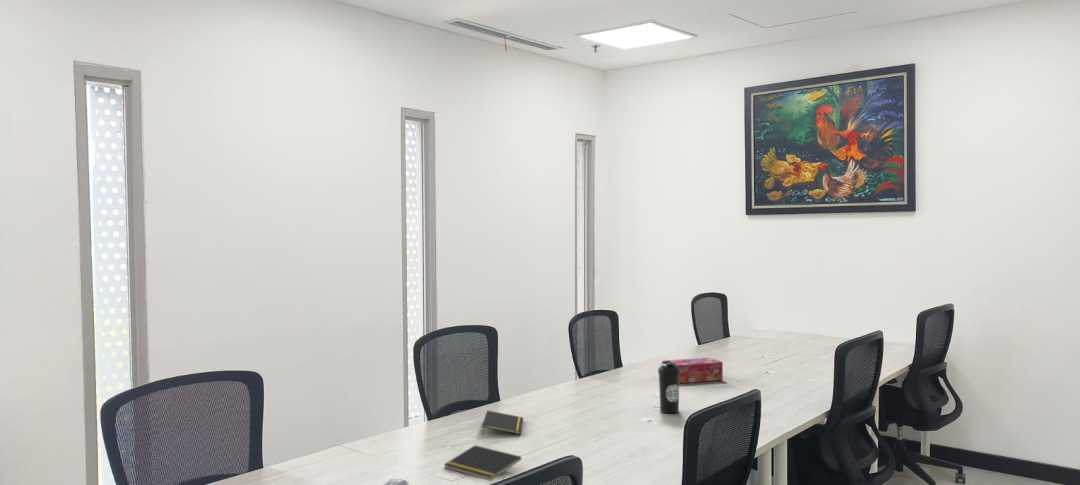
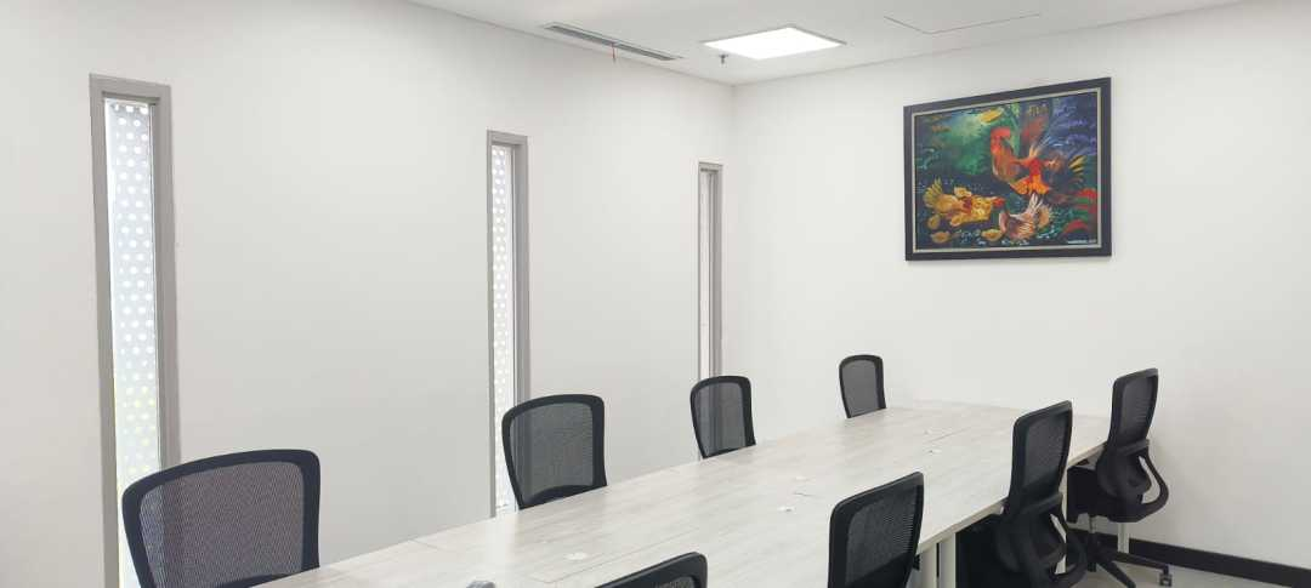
- tissue box (692, 370)
- water bottle (669, 386)
- notepad (503, 422)
- notepad (482, 462)
